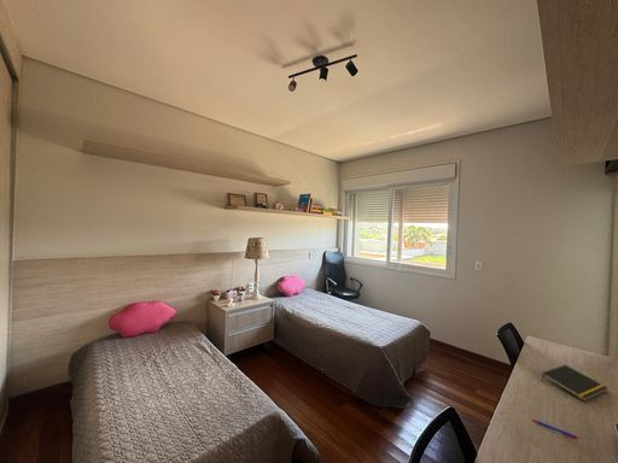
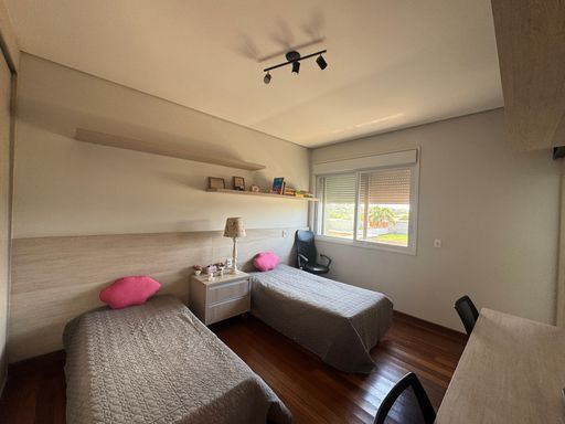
- notepad (573, 381)
- pen (554, 428)
